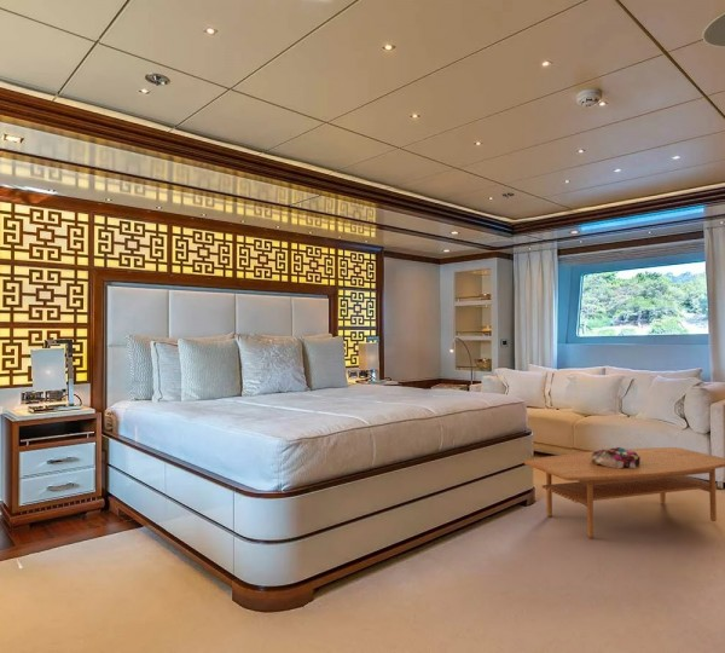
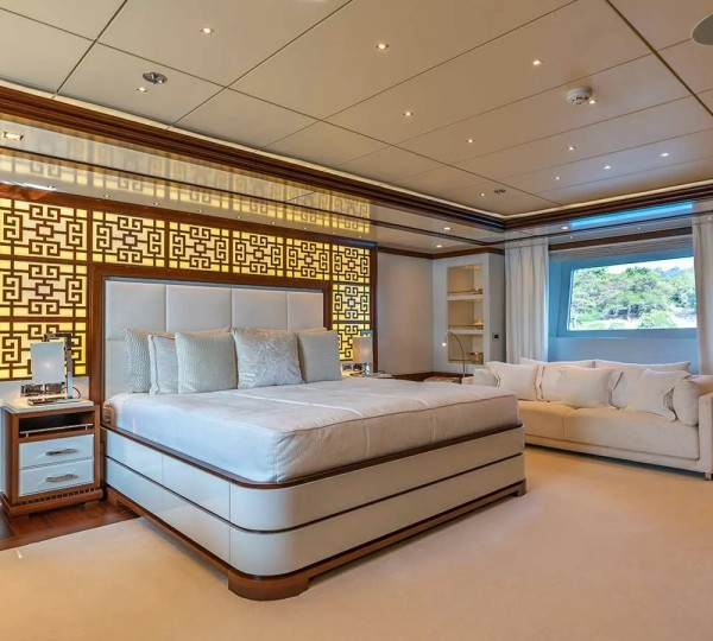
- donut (615, 455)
- coffee table (628, 490)
